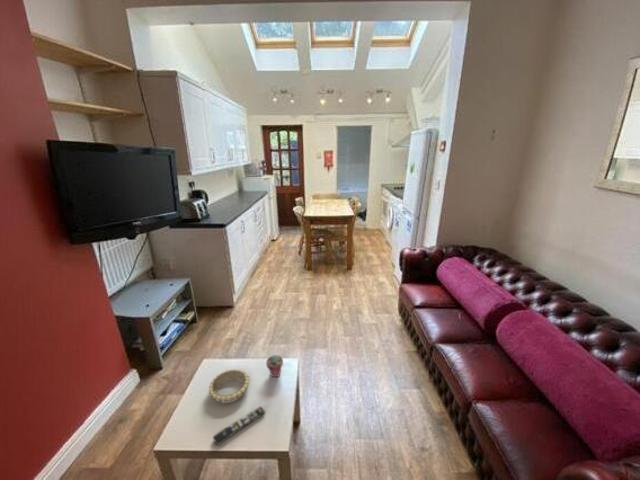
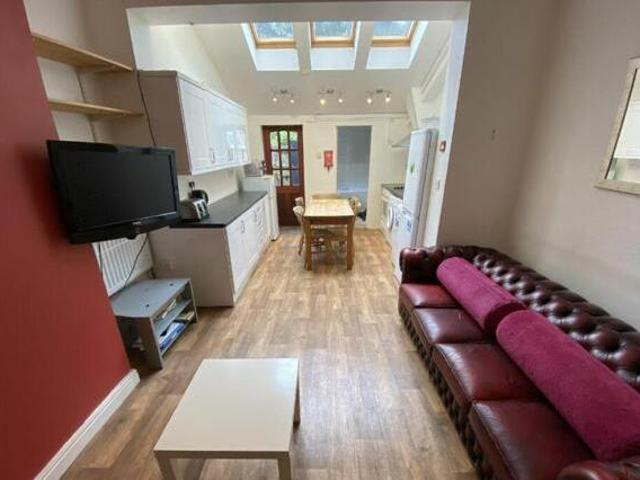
- decorative bowl (229, 380)
- remote control (240, 424)
- potted succulent (274, 364)
